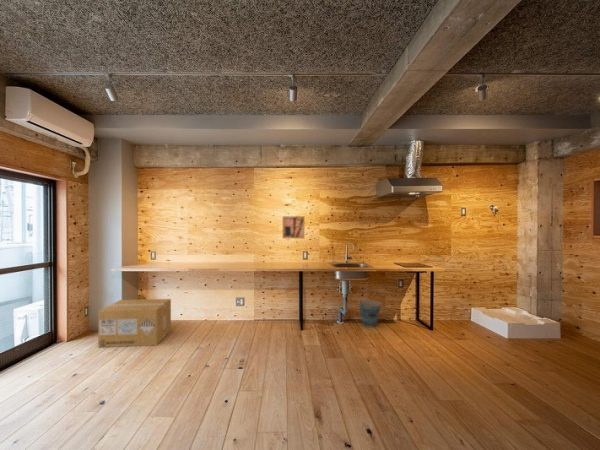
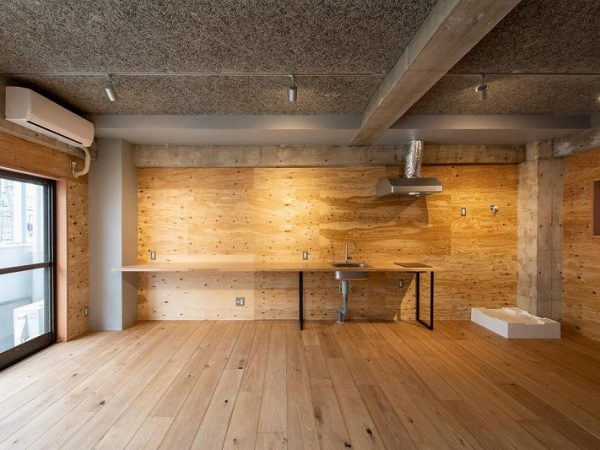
- cardboard box (137, 321)
- wall art (293, 227)
- bucket (369, 313)
